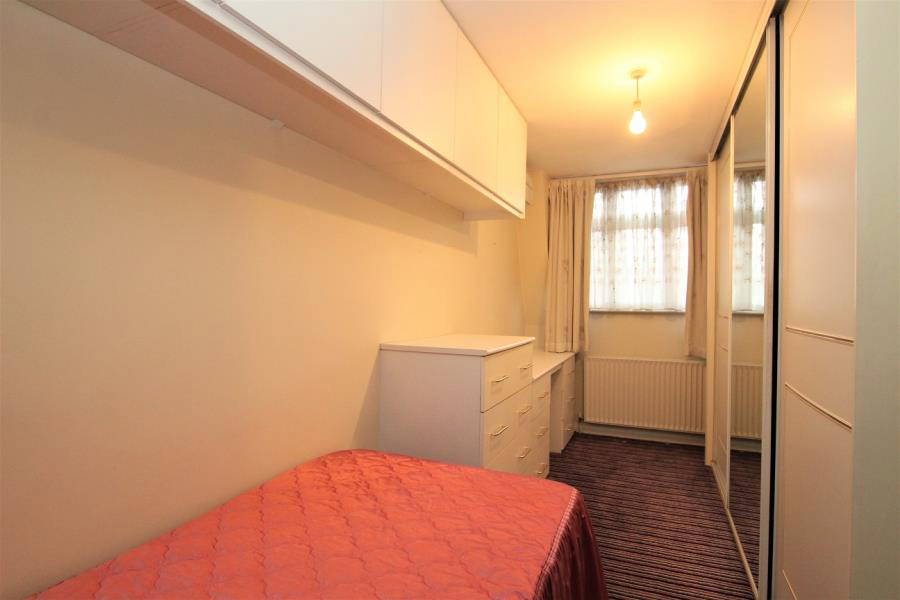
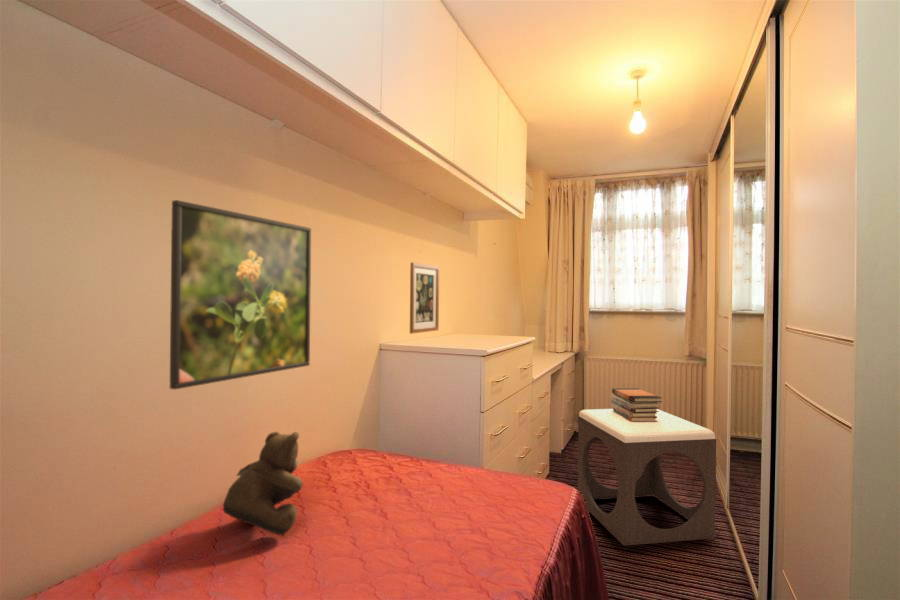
+ wall art (425, 298)
+ book stack (634, 403)
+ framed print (251, 295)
+ teddy bear (265, 482)
+ footstool (641, 467)
